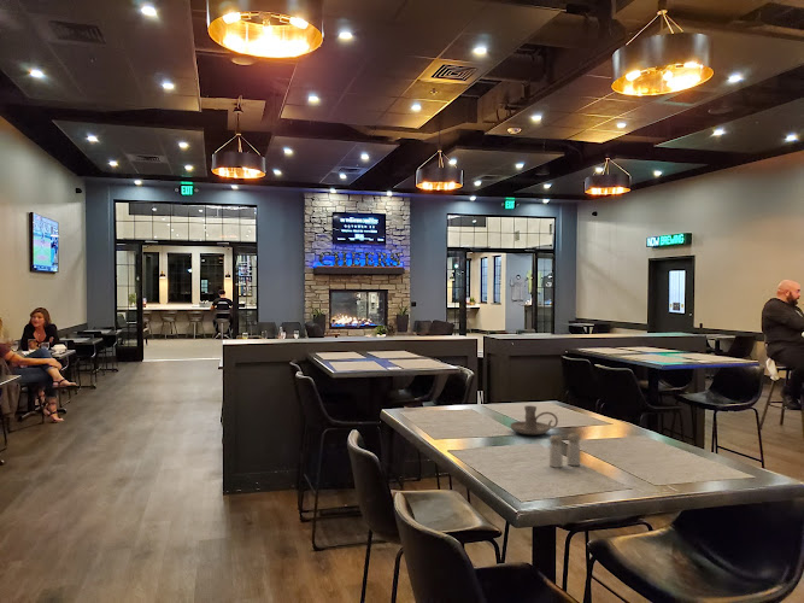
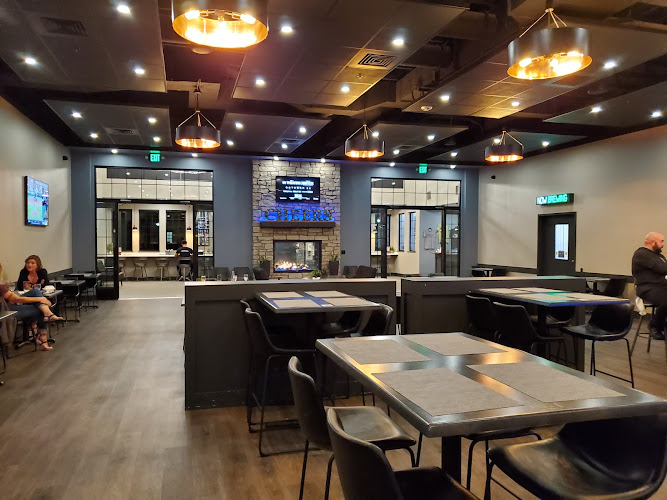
- salt and pepper shaker (568, 450)
- candle holder (534, 420)
